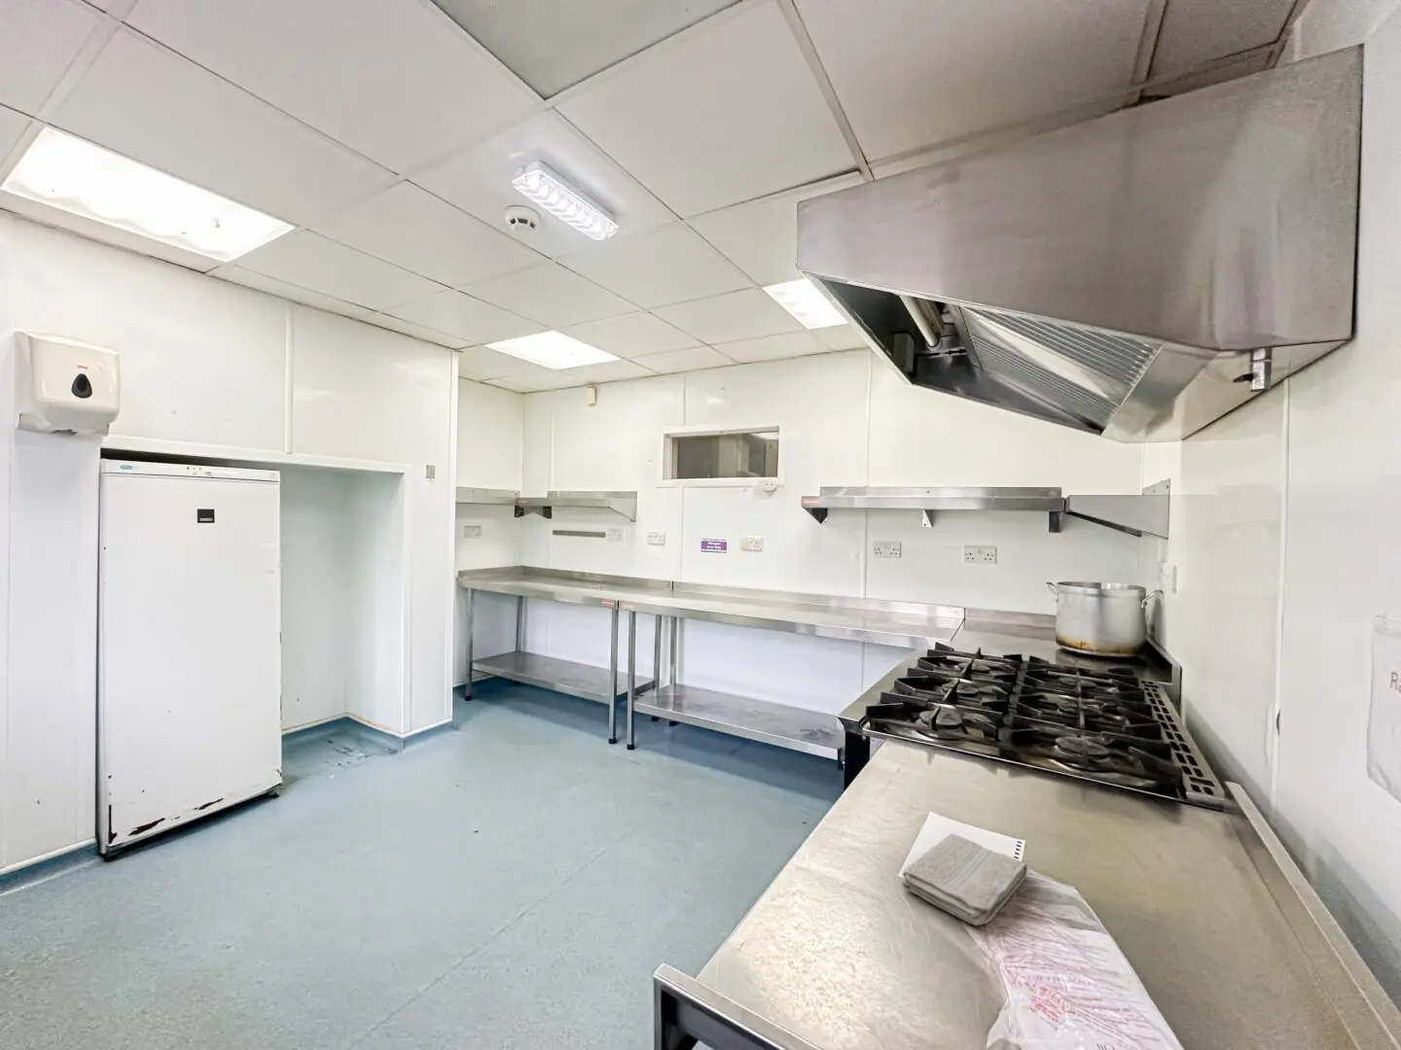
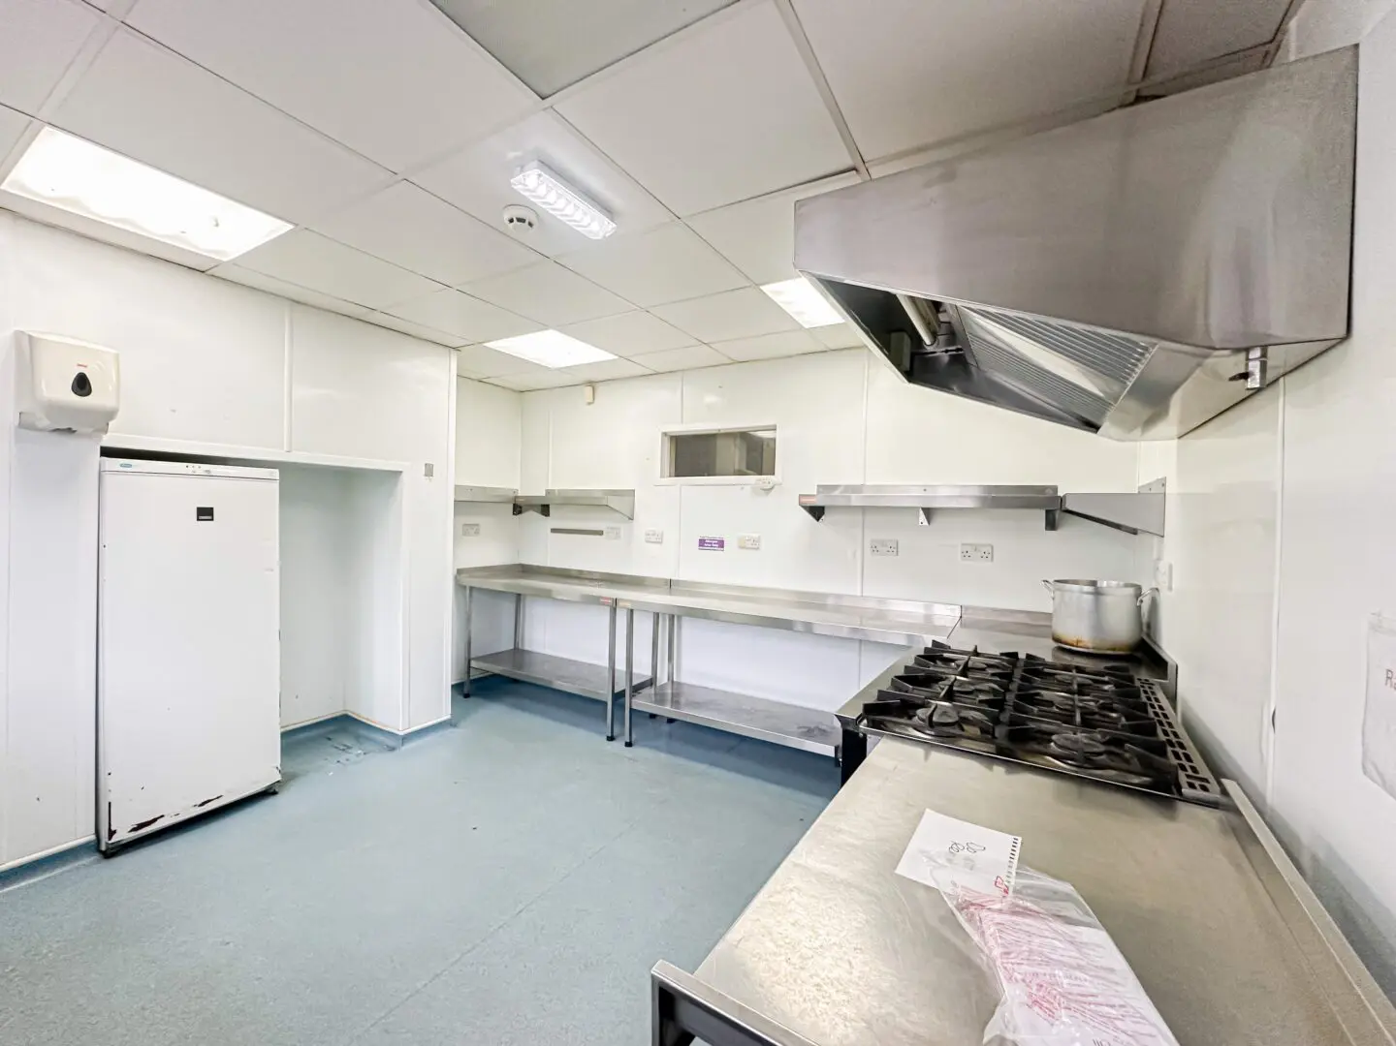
- washcloth (964, 874)
